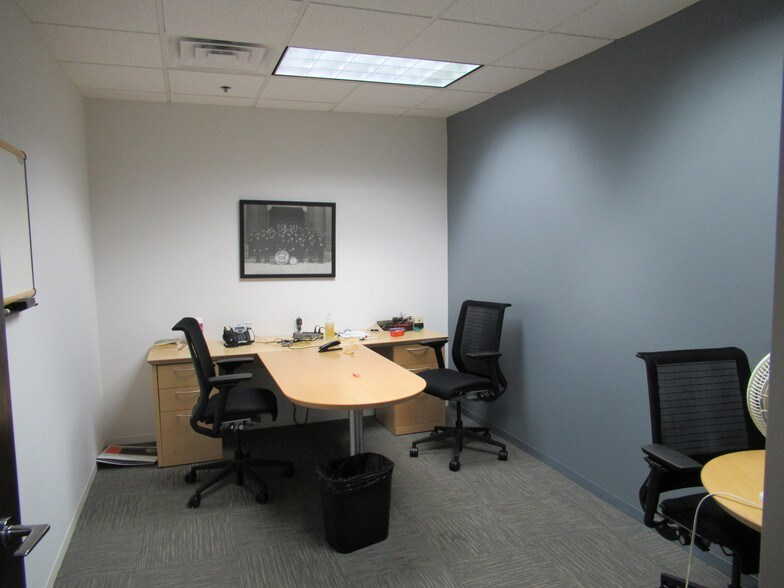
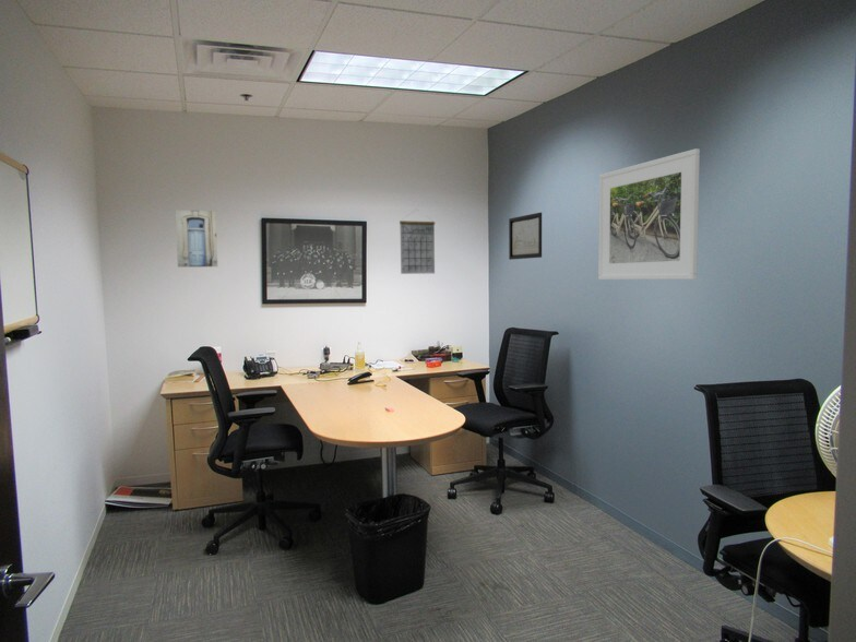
+ wall art (524, 237)
+ wall art (197, 238)
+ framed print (643, 222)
+ calendar (417, 241)
